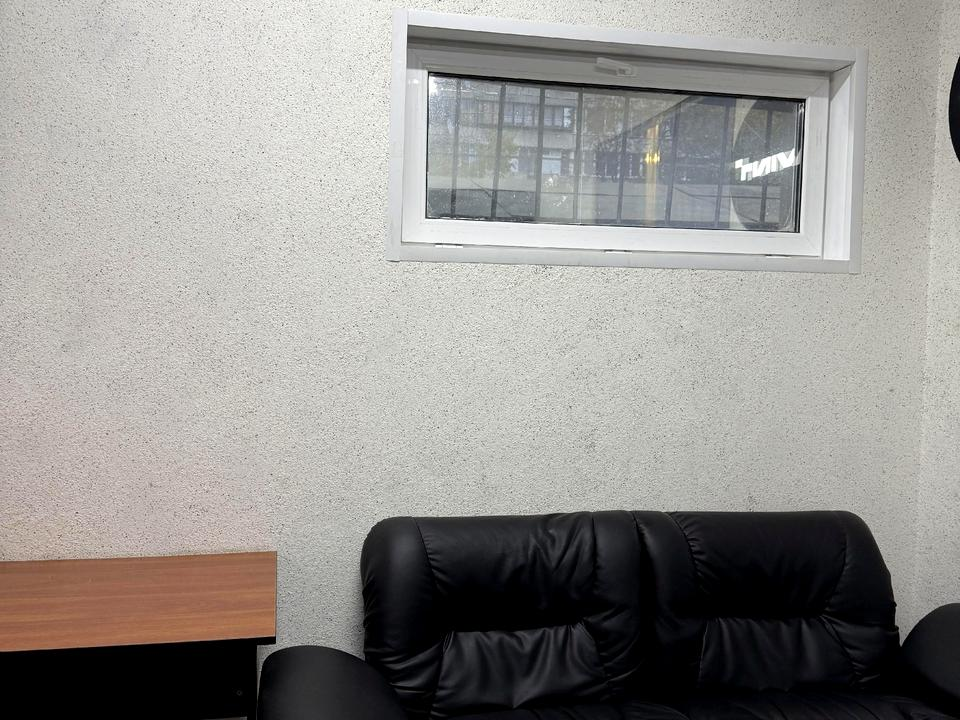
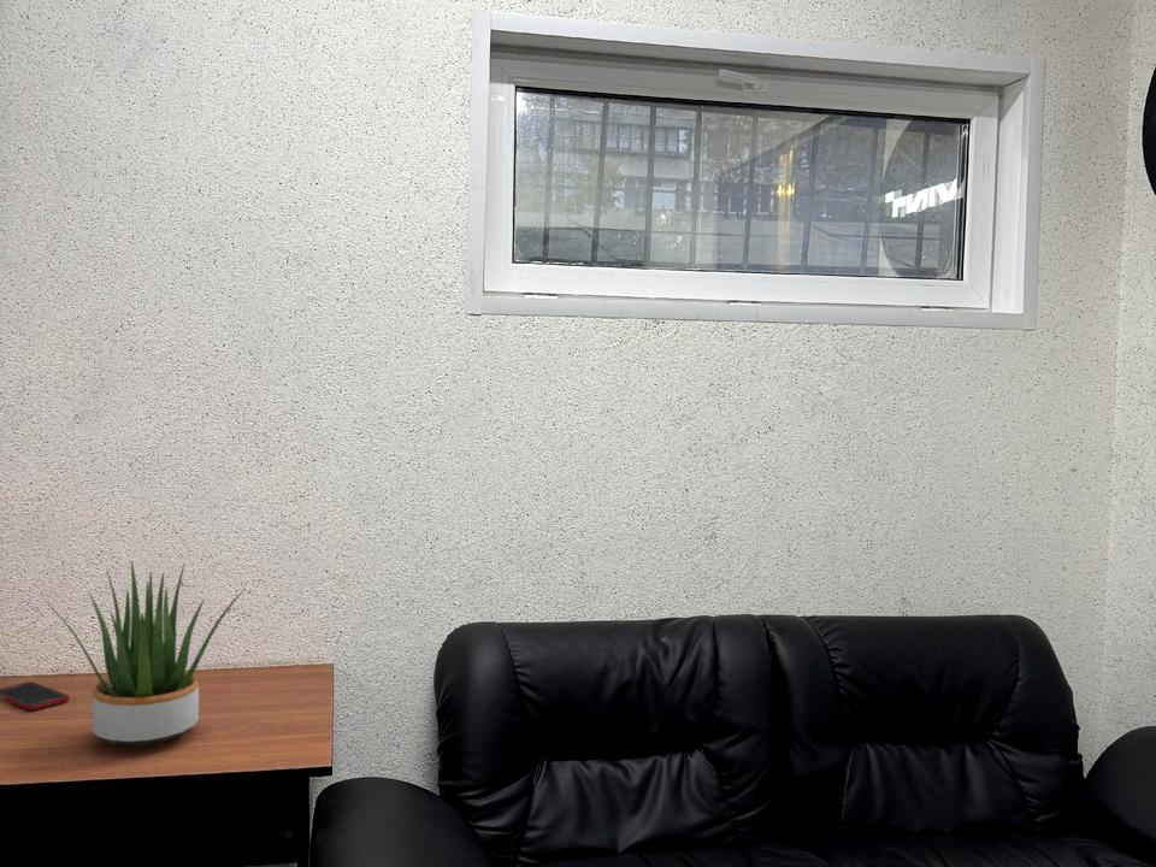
+ potted plant (146, 651)
+ cell phone (30, 695)
